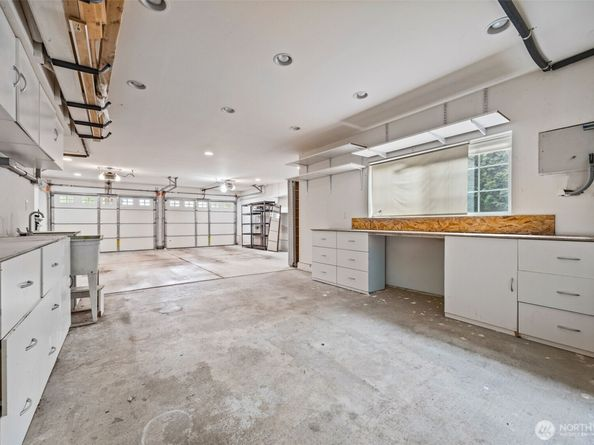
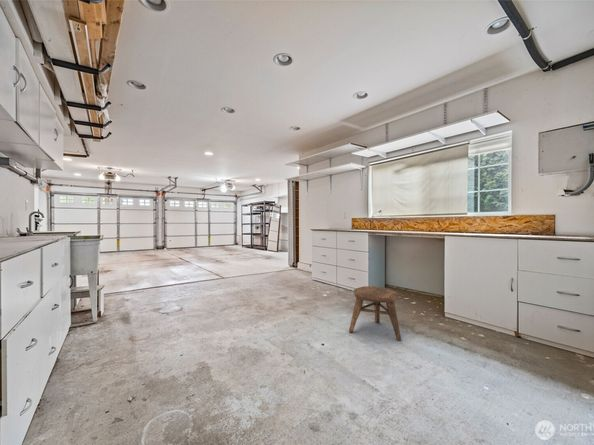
+ stool (375, 310)
